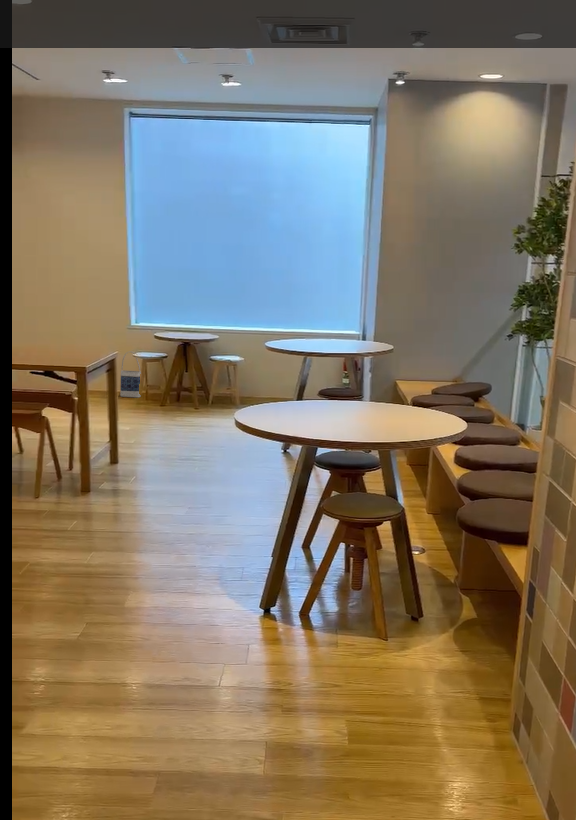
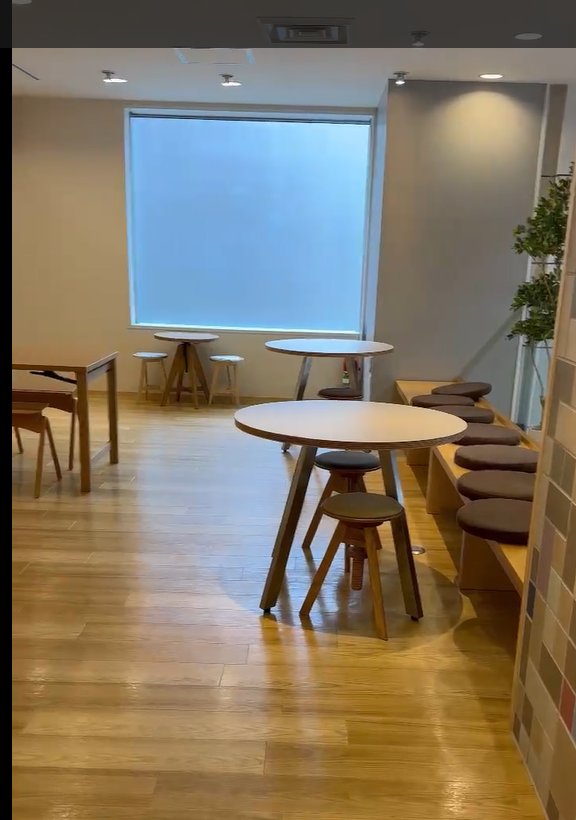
- bag (130, 374)
